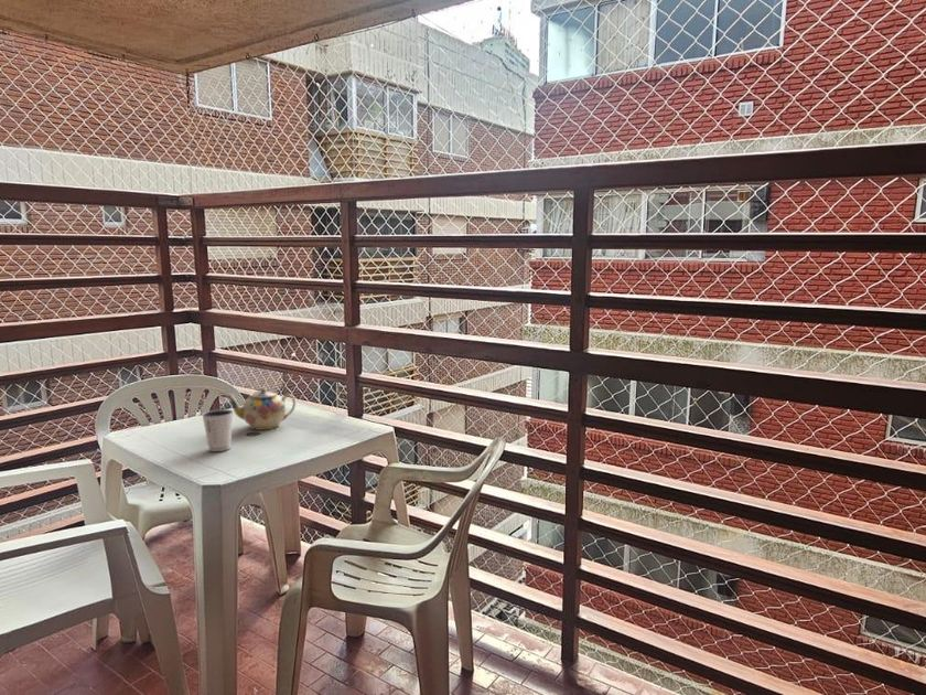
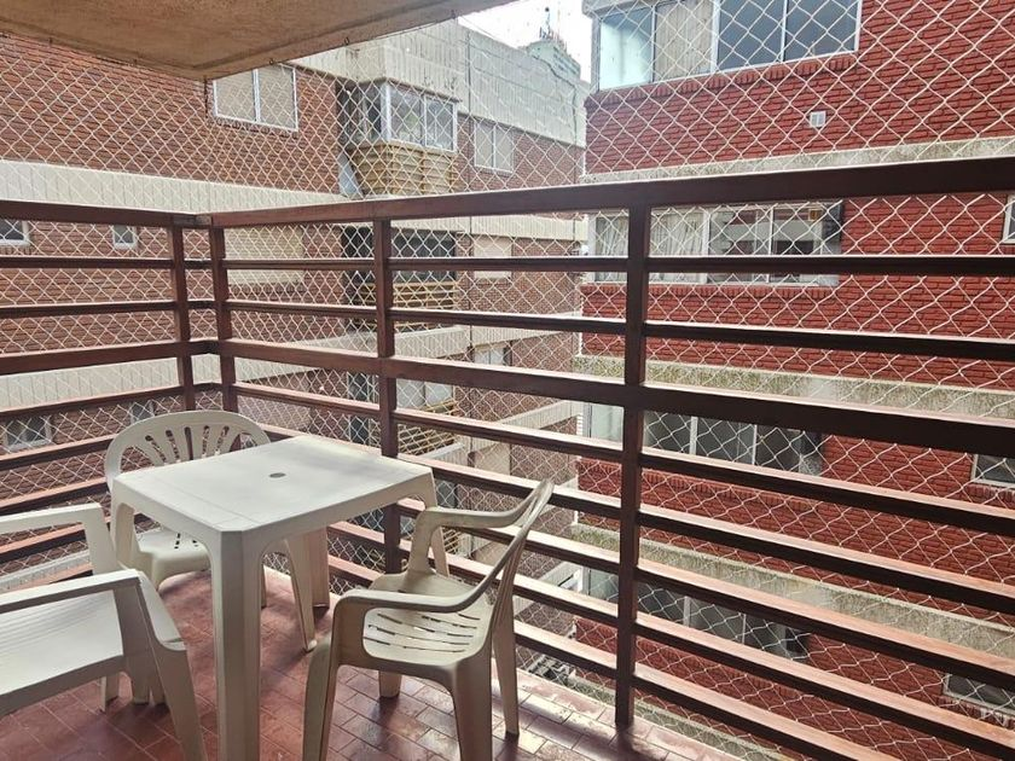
- teapot (261, 407)
- dixie cup (218, 430)
